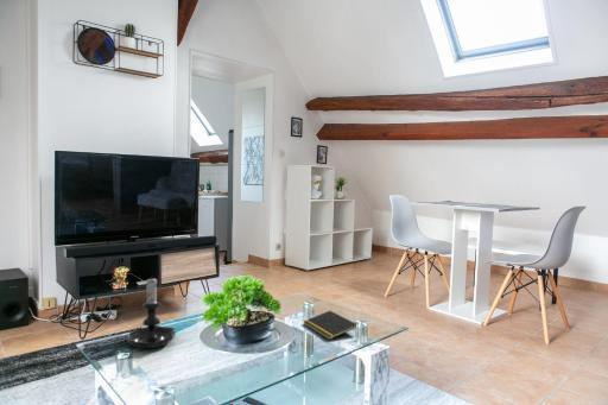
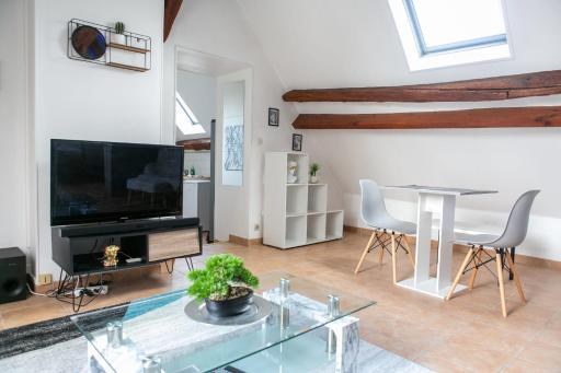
- notepad (329, 323)
- candle holder (152, 308)
